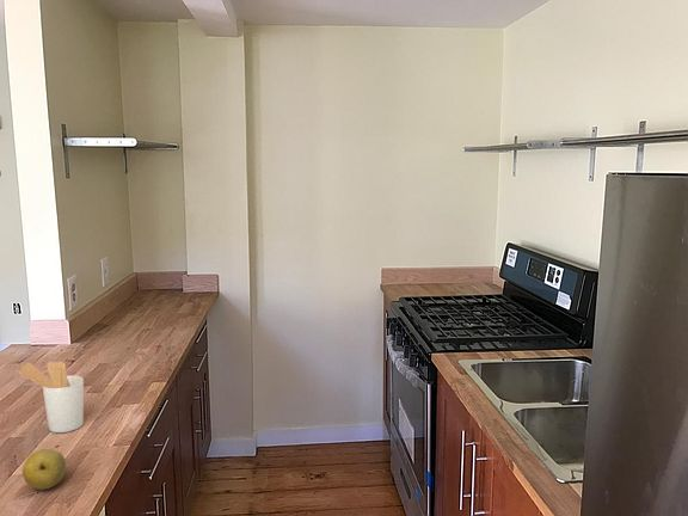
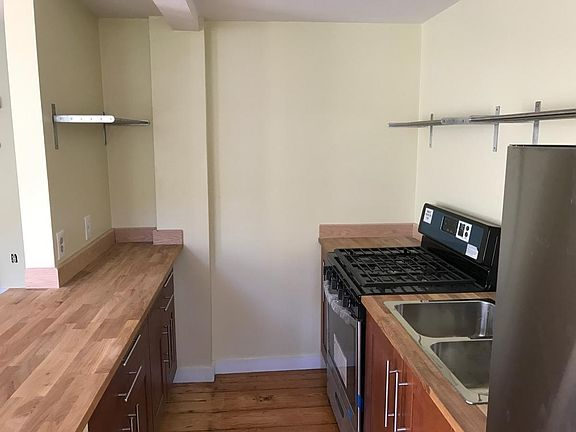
- utensil holder (53, 394)
- fruit (44, 468)
